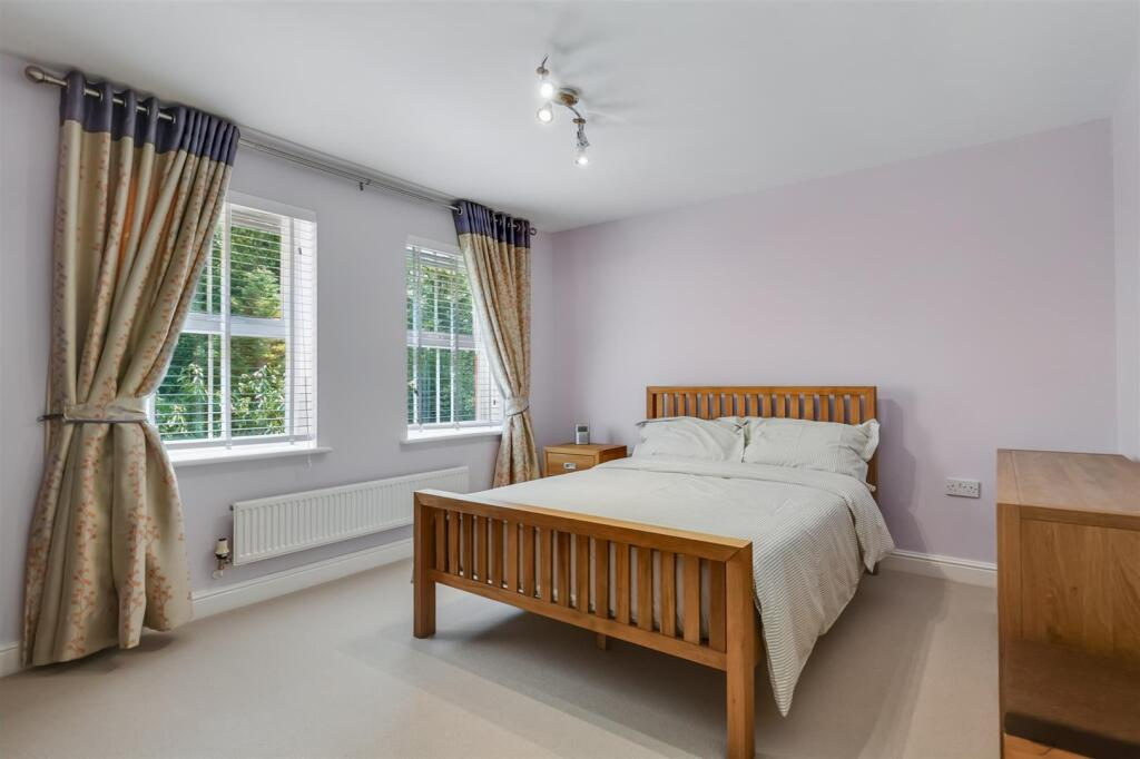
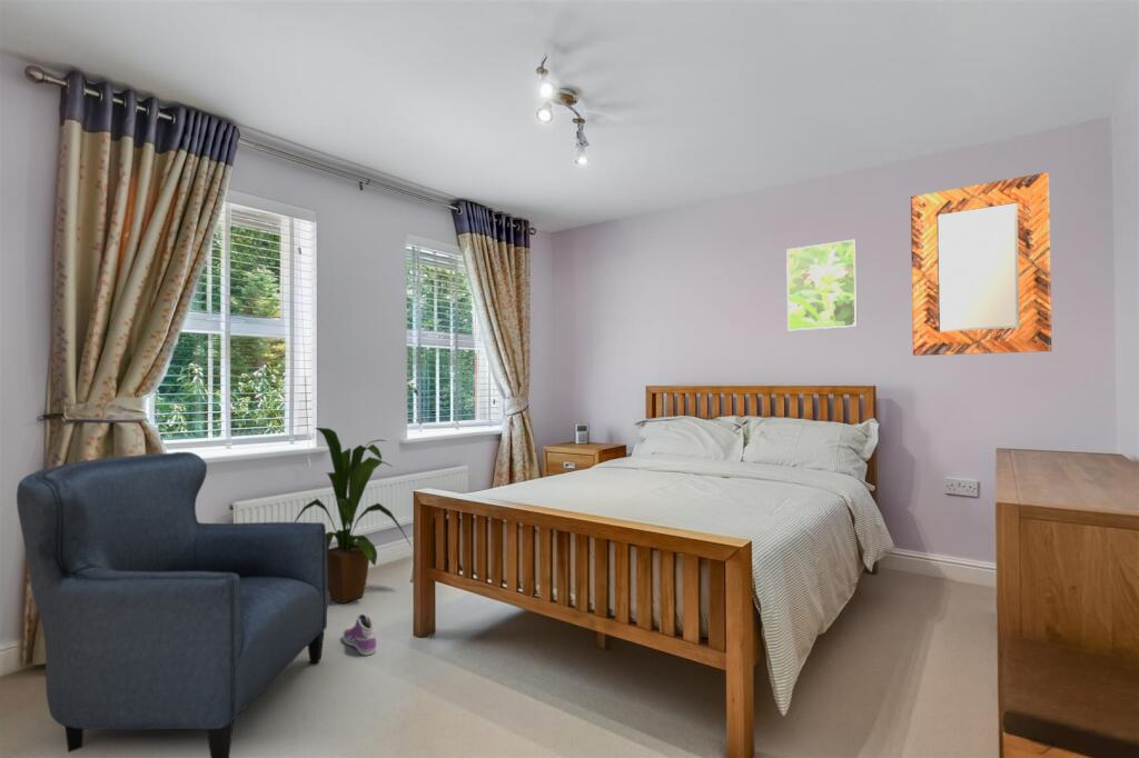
+ armchair (180, 582)
+ home mirror (977, 269)
+ house plant (357, 506)
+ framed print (820, 286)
+ sneaker (360, 627)
